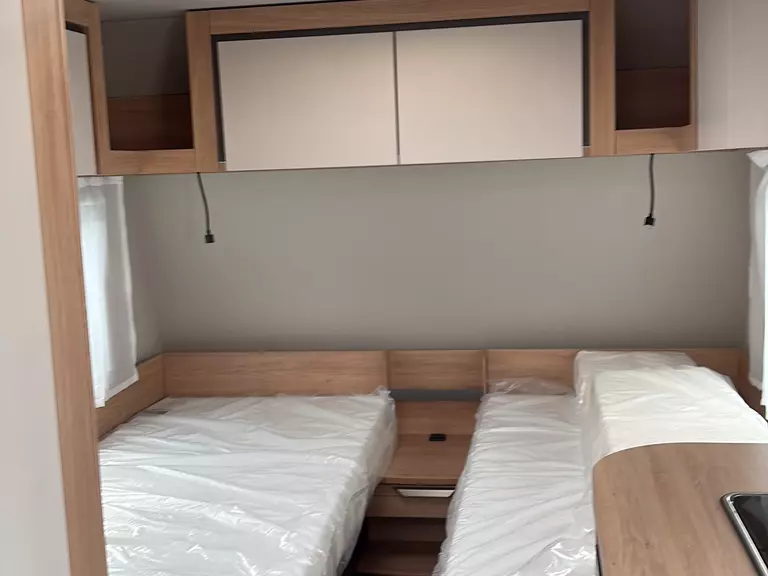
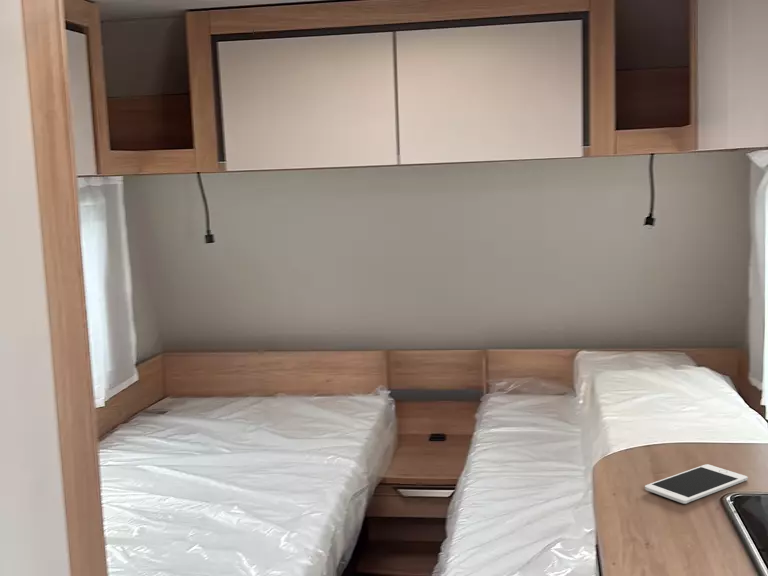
+ cell phone (696, 482)
